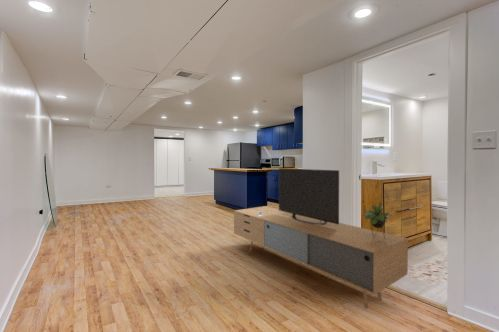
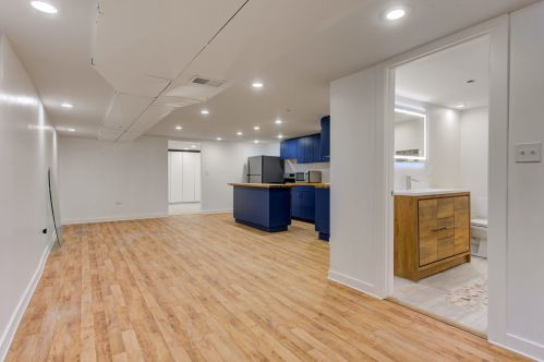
- media console (302, 219)
